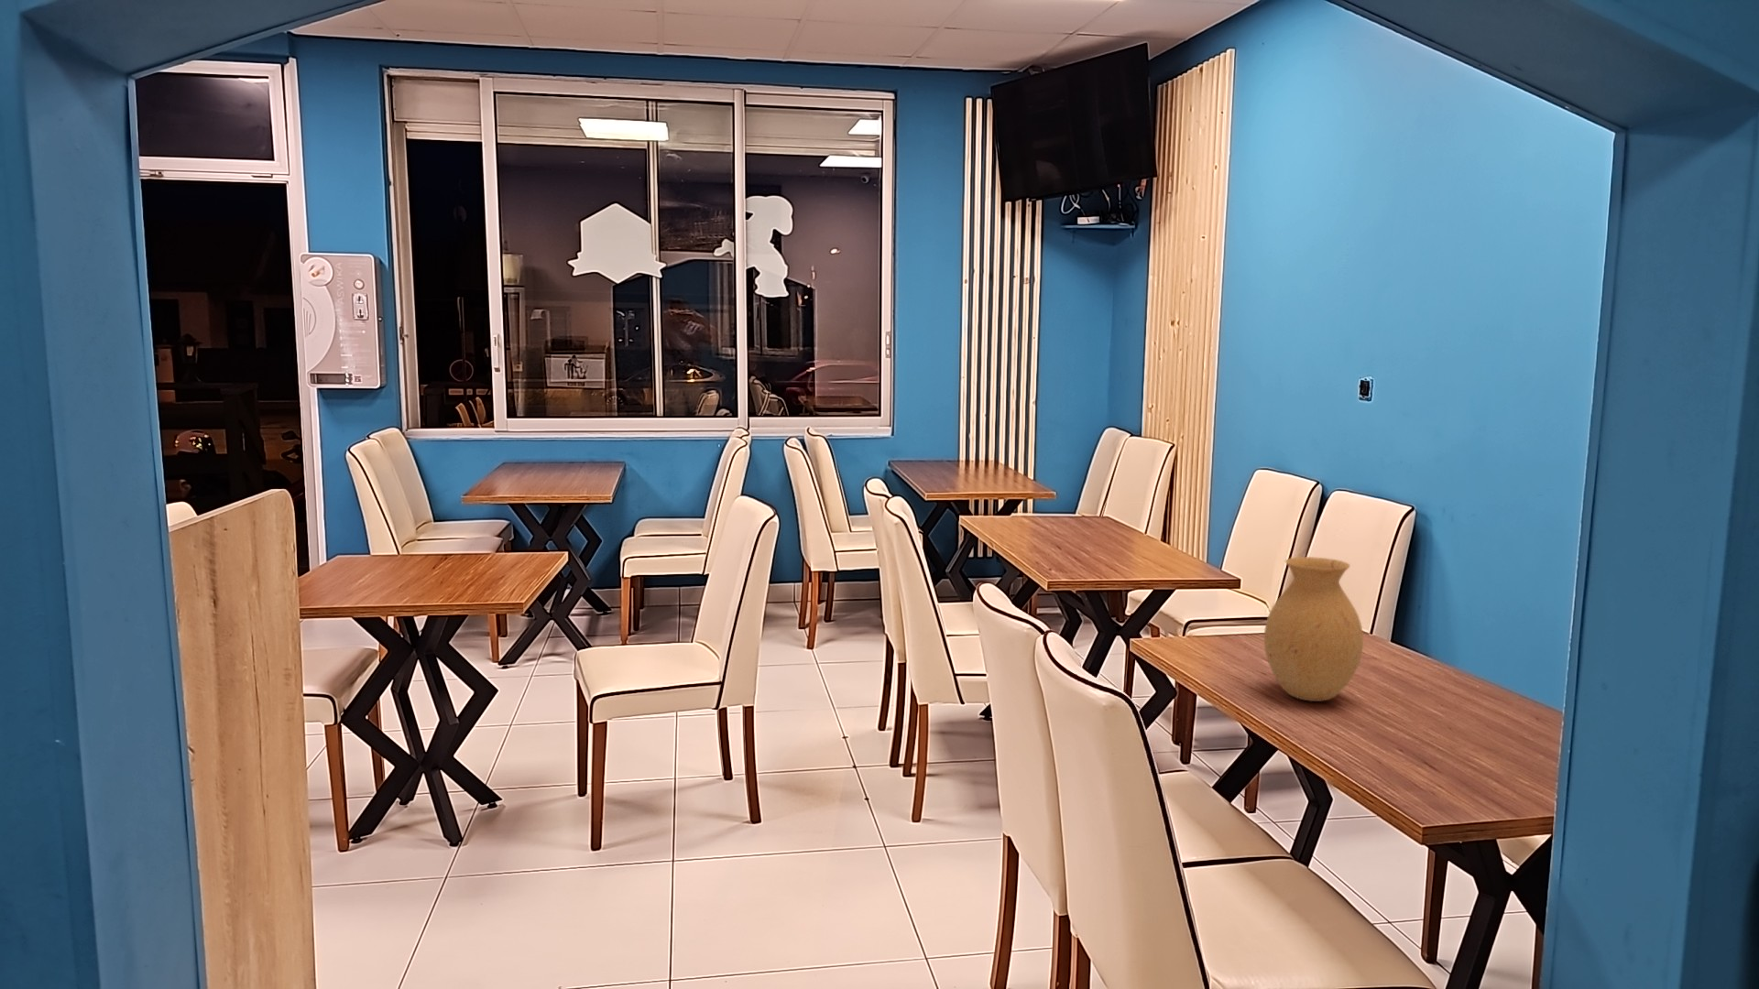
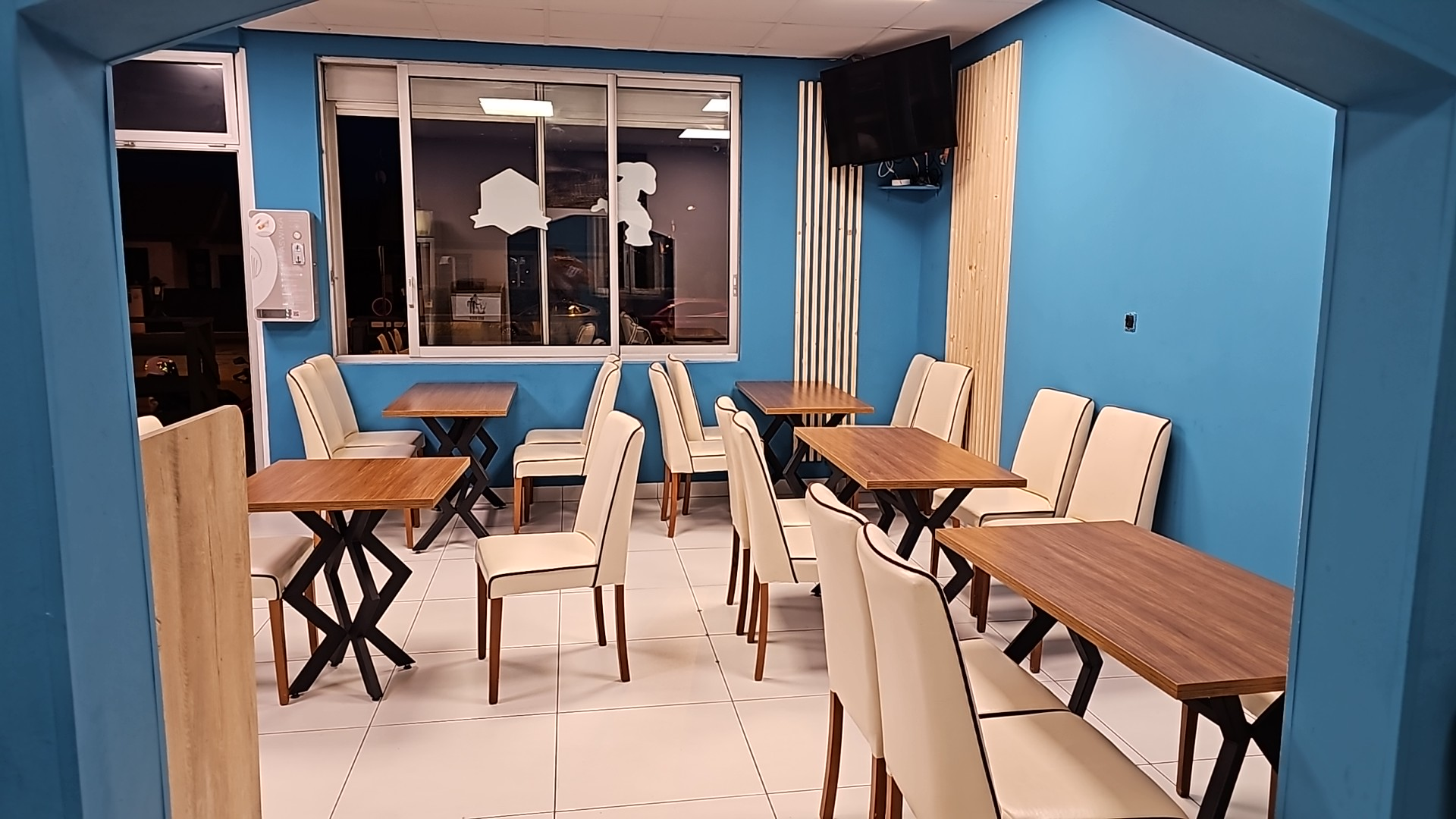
- vase (1313, 630)
